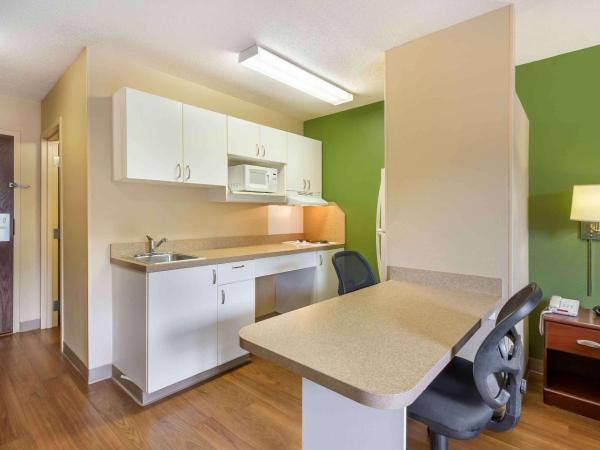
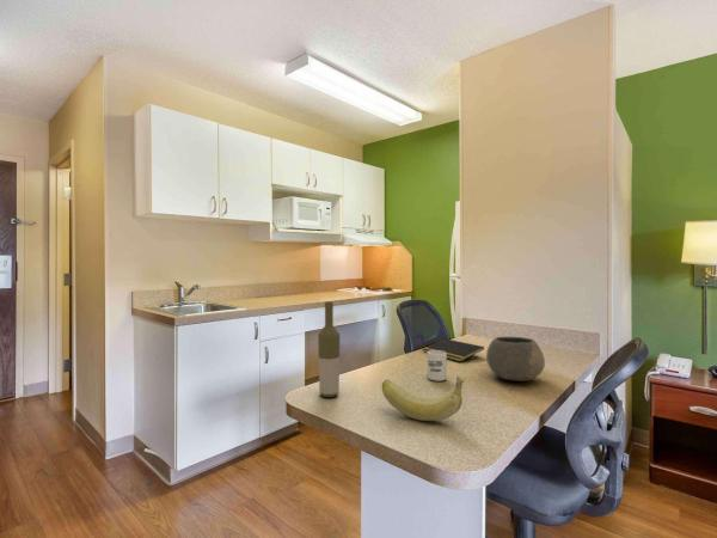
+ bottle (329, 348)
+ banana (422, 397)
+ cup (436, 365)
+ notepad (452, 349)
+ bowl (514, 359)
